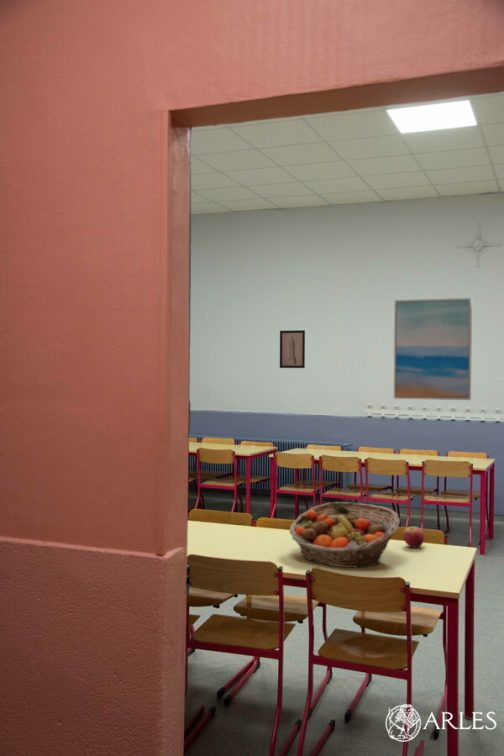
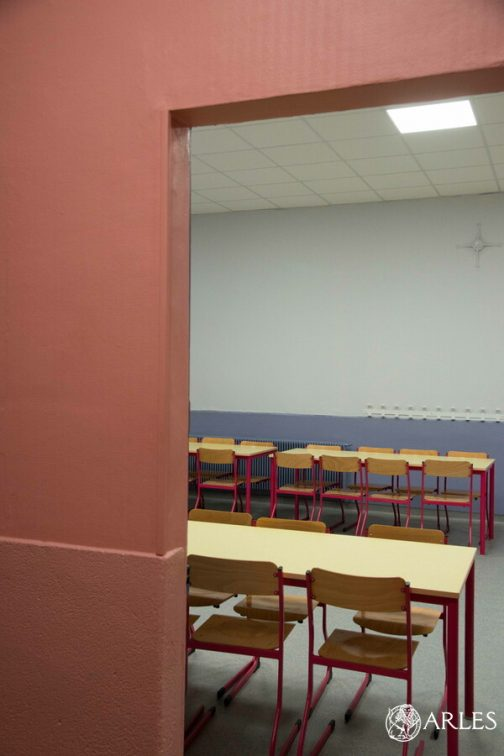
- fruit basket (343, 533)
- apple (413, 536)
- wall art (432, 349)
- wall art (292, 349)
